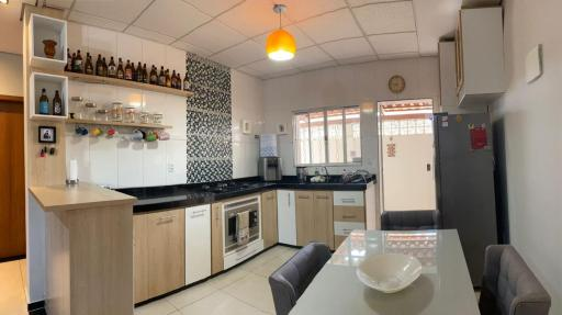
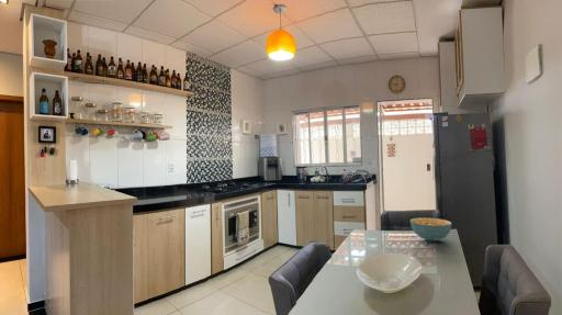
+ cereal bowl (430, 230)
